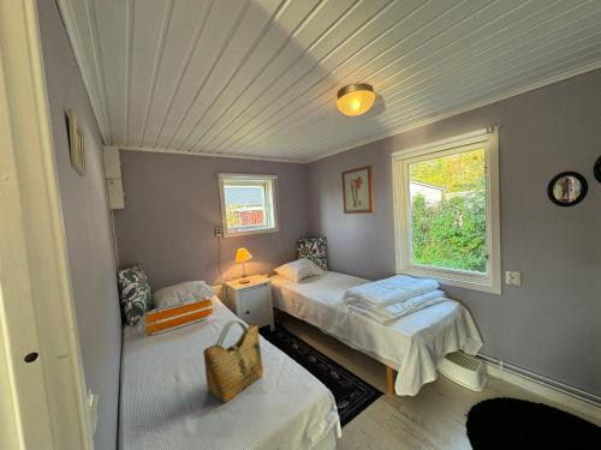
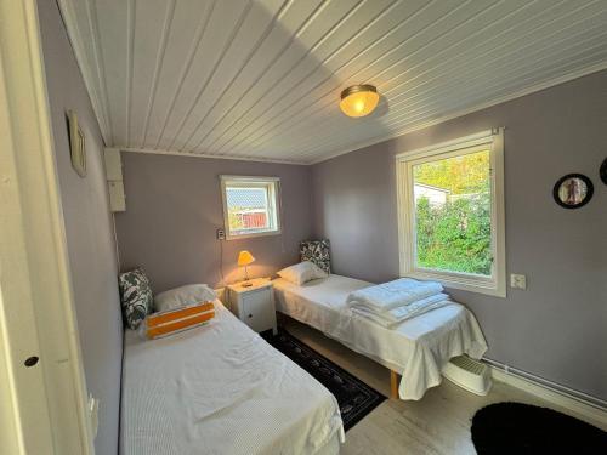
- grocery bag (233, 352)
- wall art (356, 191)
